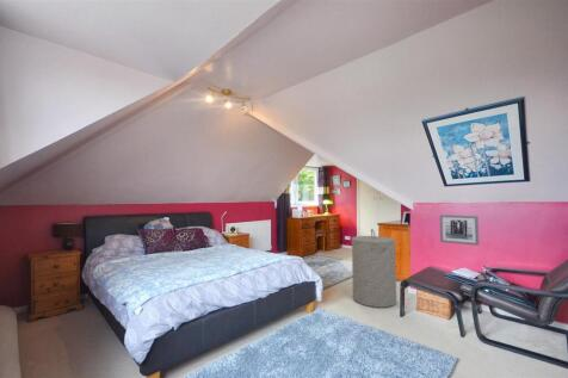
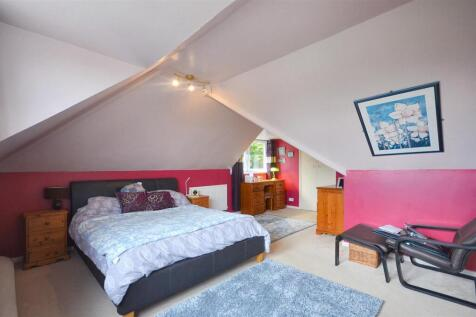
- wall art (458, 229)
- laundry hamper (372, 264)
